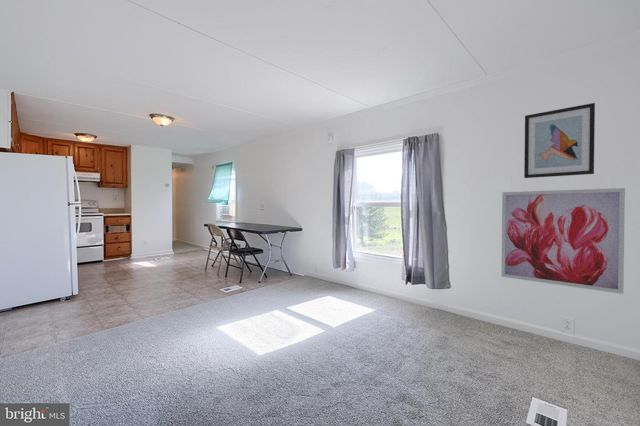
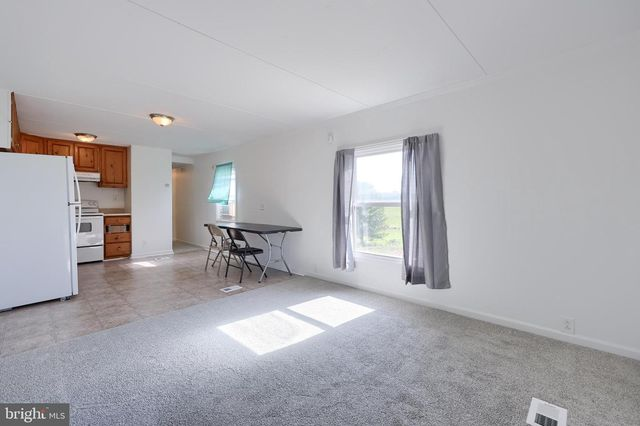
- wall art (556, 237)
- wall art (557, 143)
